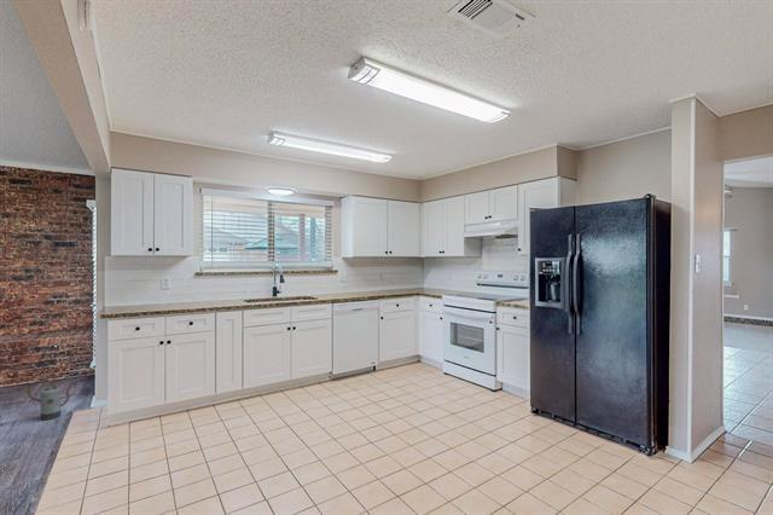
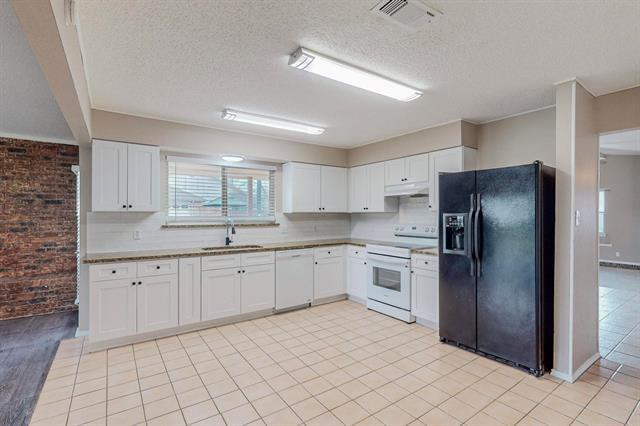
- watering can (51, 397)
